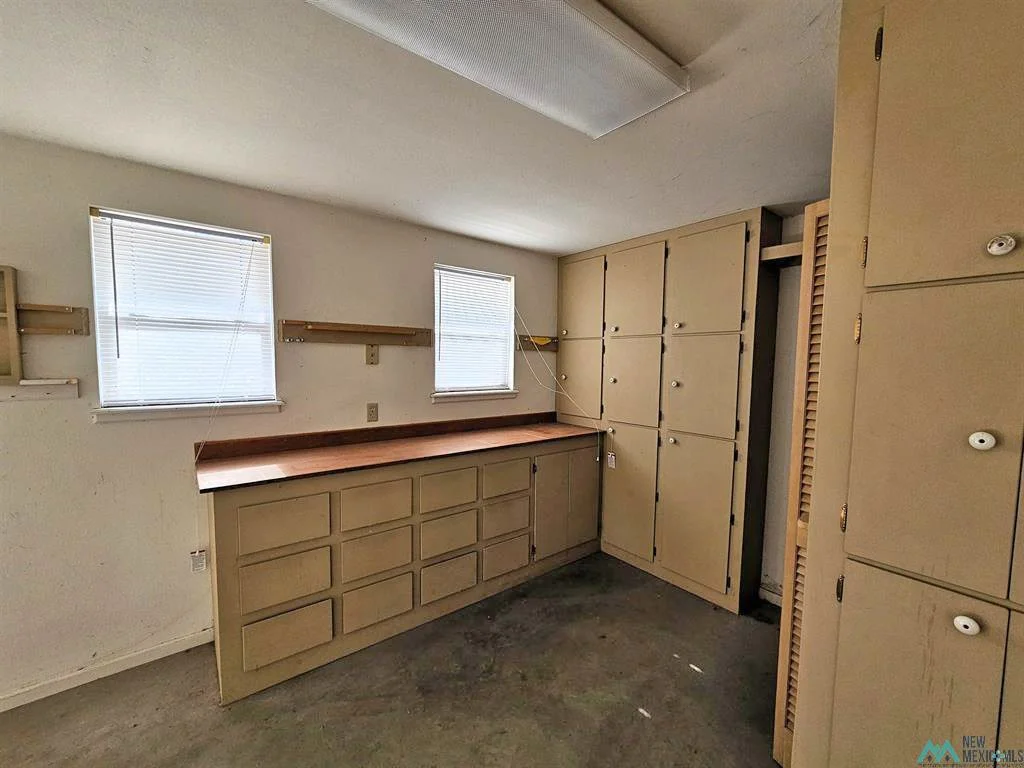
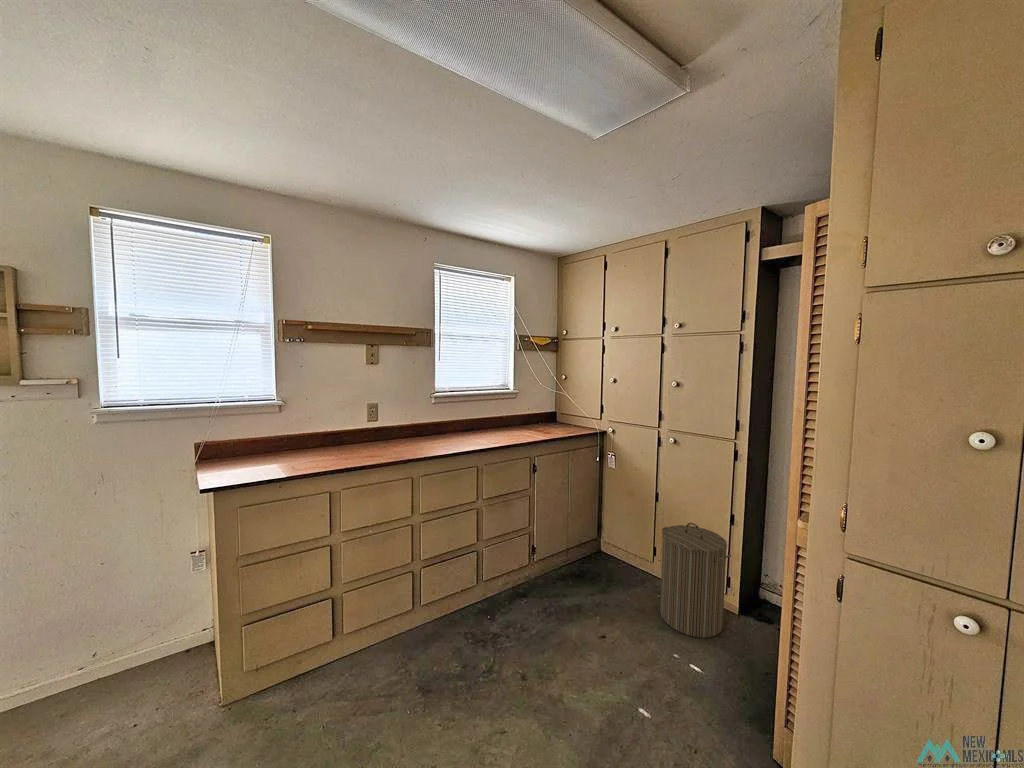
+ laundry hamper (692, 571)
